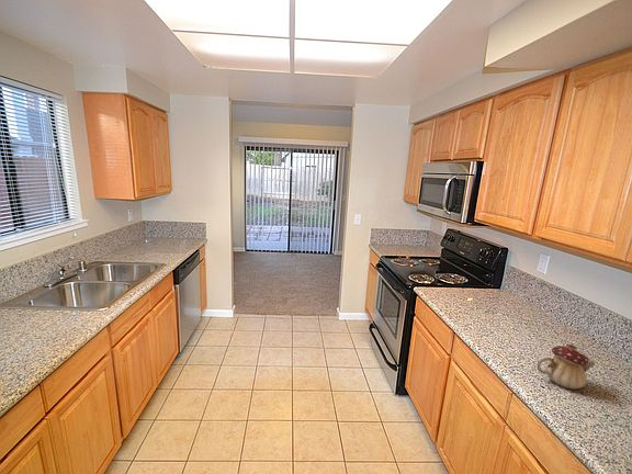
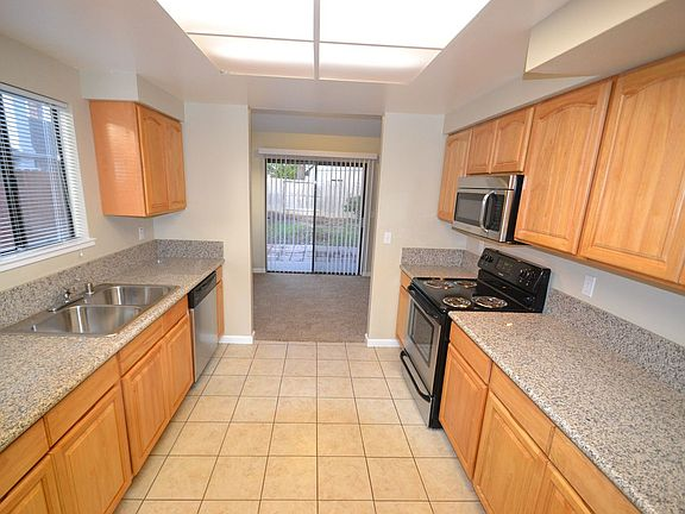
- teapot (565, 362)
